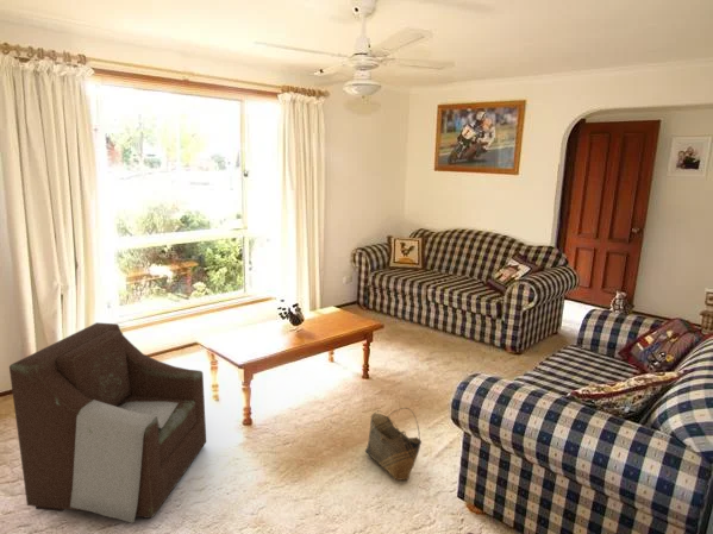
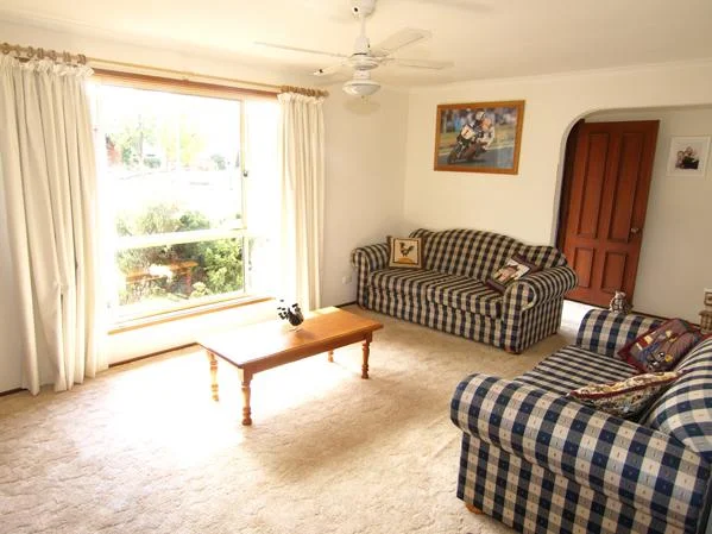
- armchair (121, 412)
- basket (394, 436)
